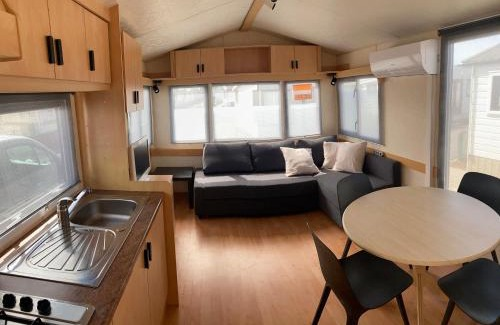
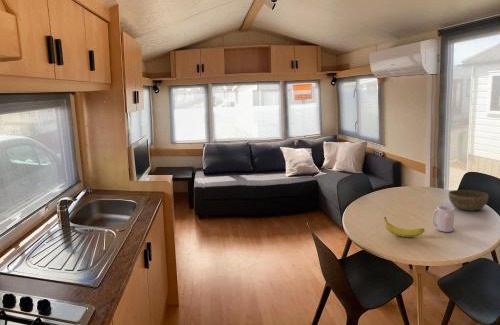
+ mug (442, 218)
+ bowl (467, 200)
+ fruit (403, 228)
